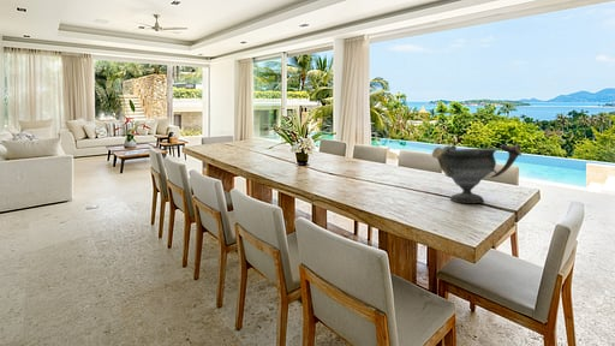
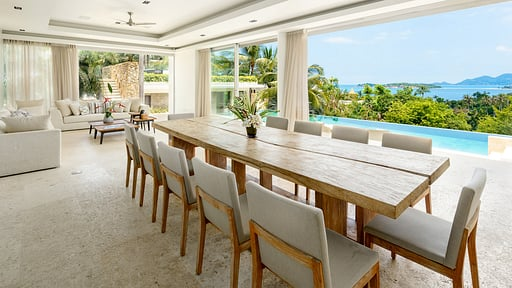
- decorative bowl (471, 172)
